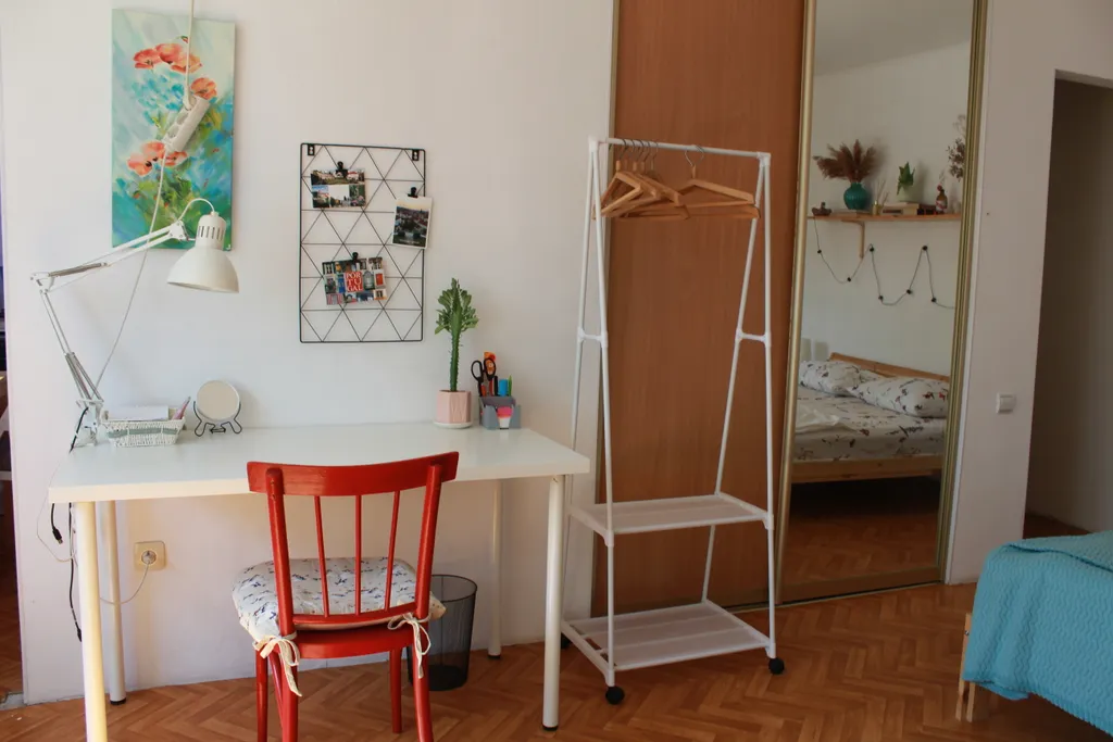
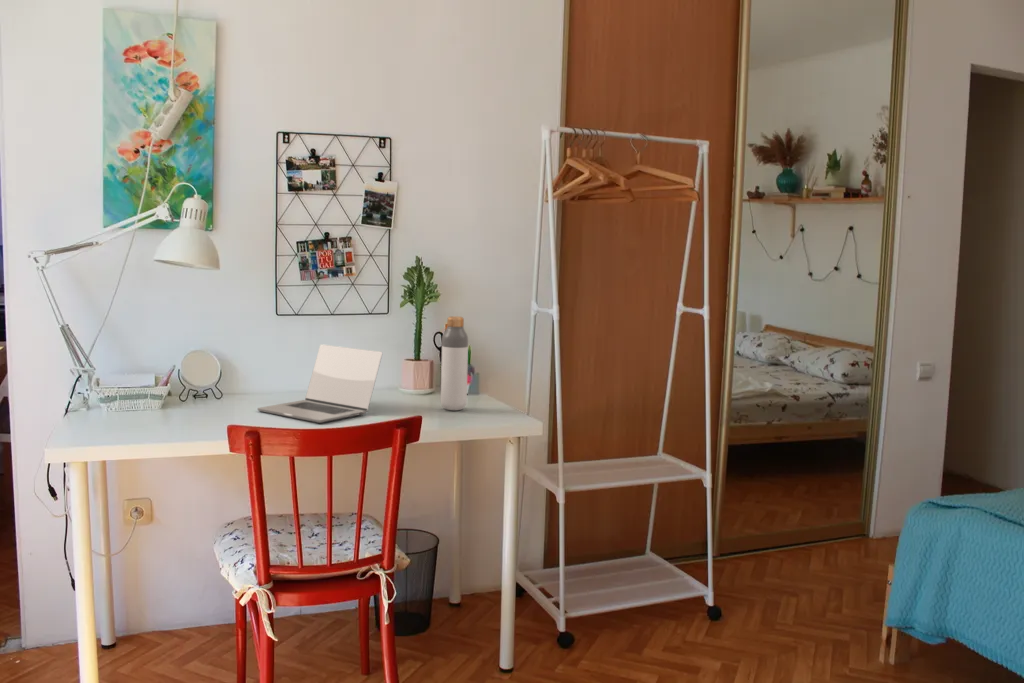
+ bottle (454, 363)
+ laptop (320, 381)
